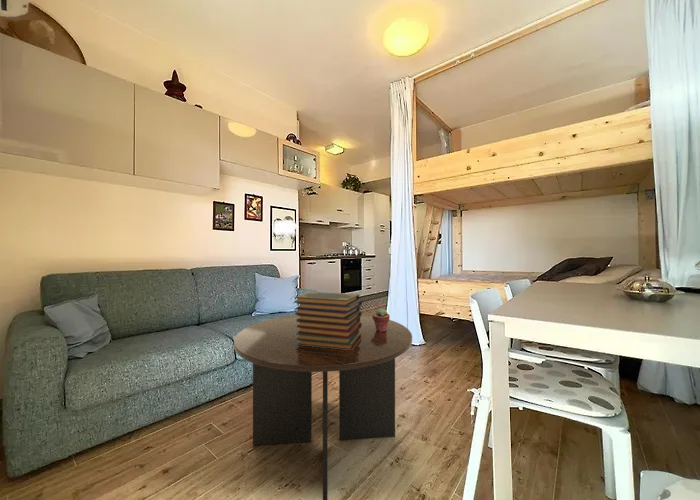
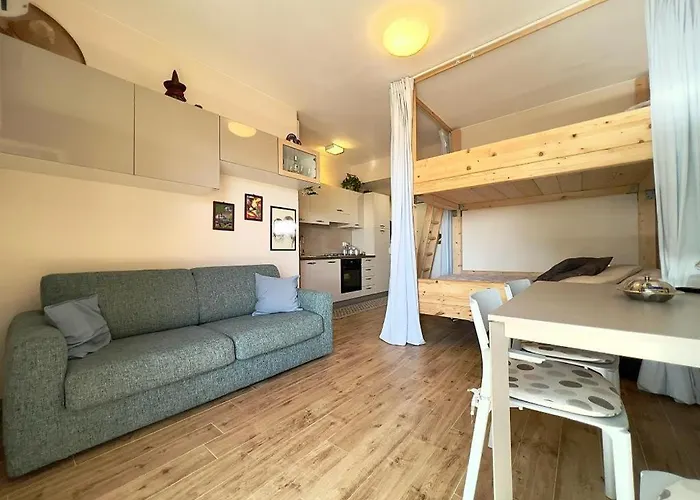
- book stack (328, 318)
- coffee table (325, 385)
- potted succulent (381, 318)
